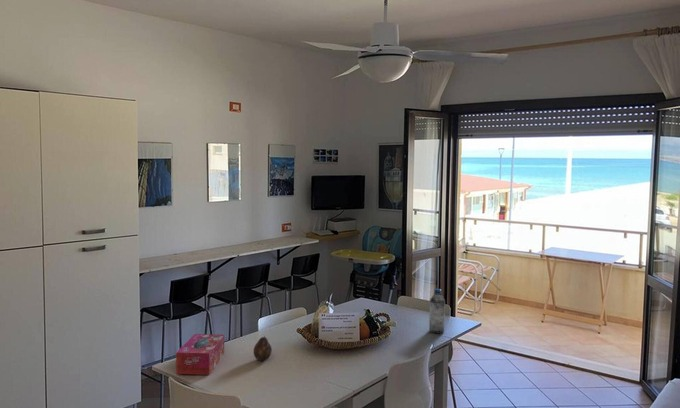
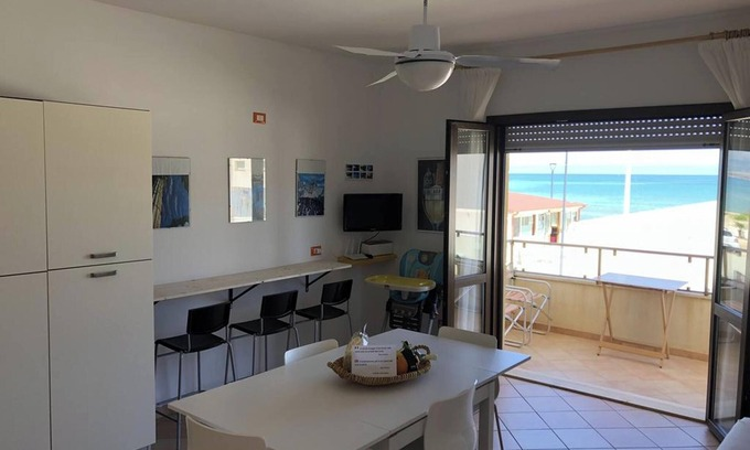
- water bottle (437, 310)
- fruit (262, 348)
- tissue box (201, 353)
